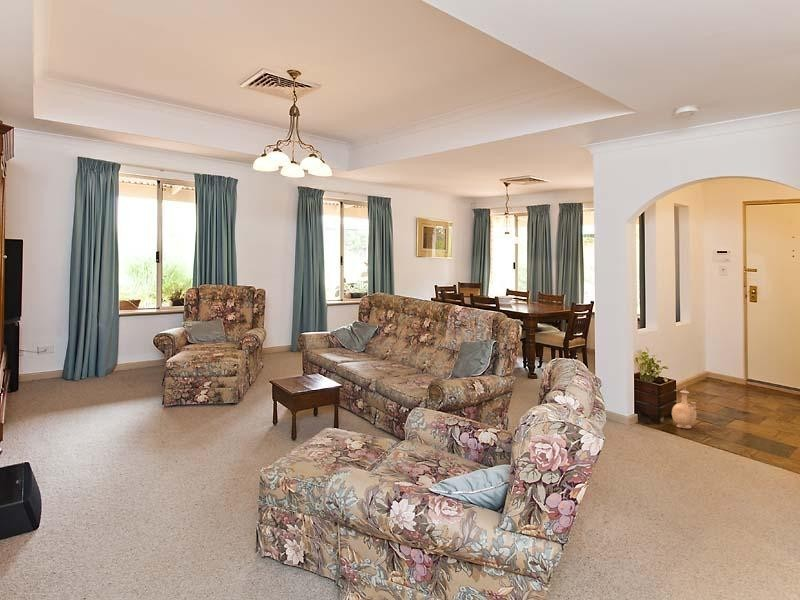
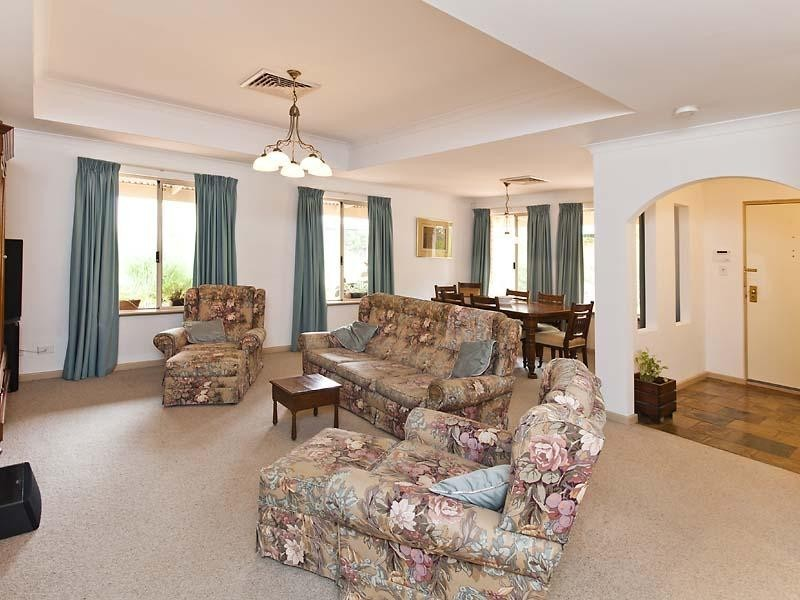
- vase (684, 406)
